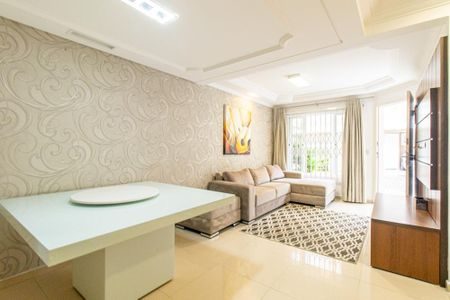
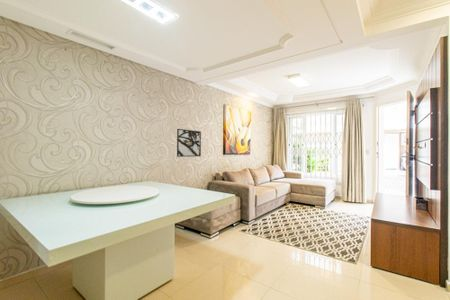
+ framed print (189, 143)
